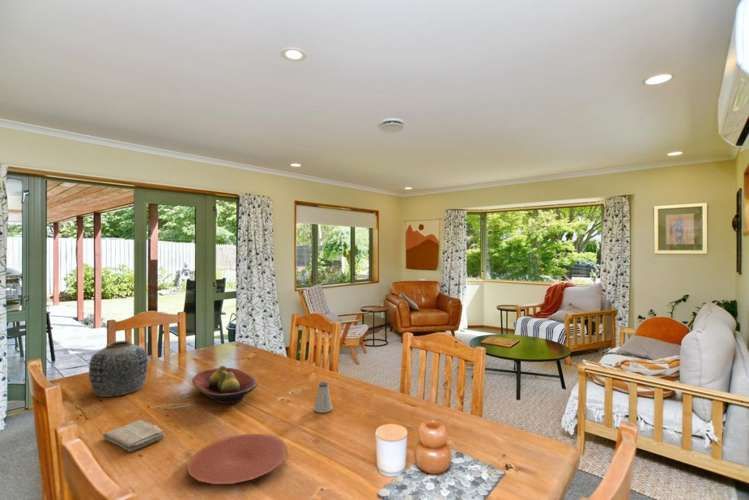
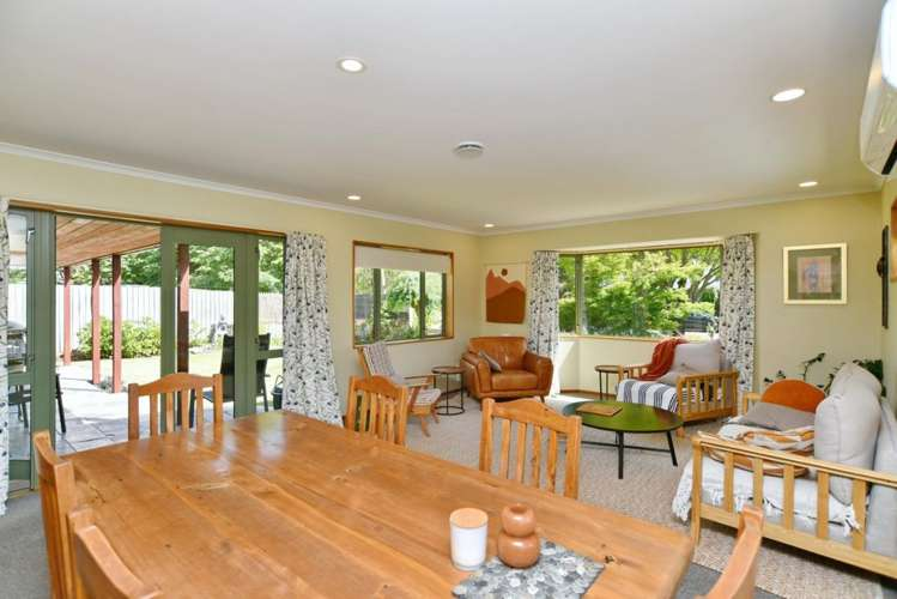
- saltshaker (323, 396)
- plate (239, 459)
- vase (119, 366)
- washcloth (134, 434)
- fruit bowl (224, 381)
